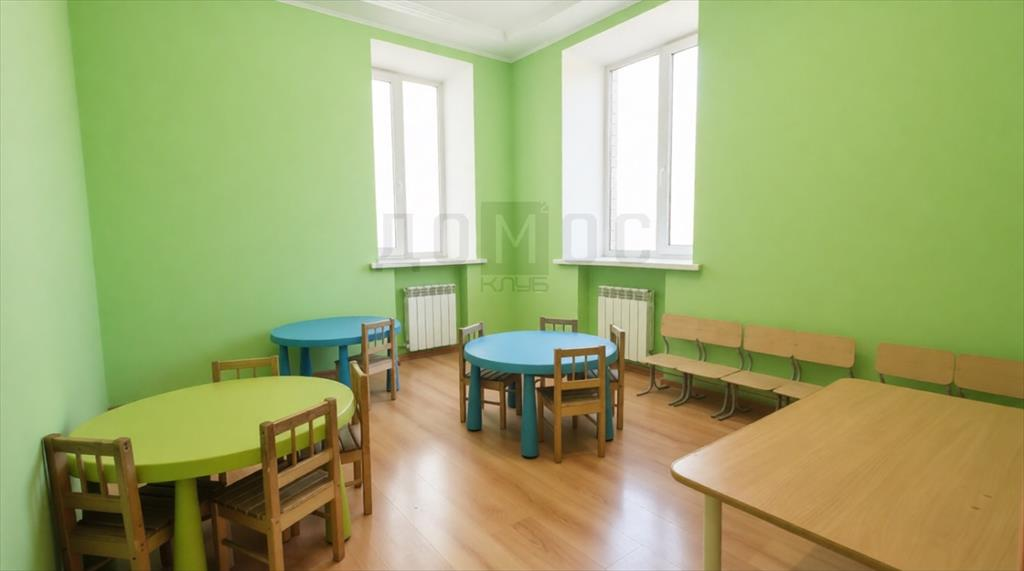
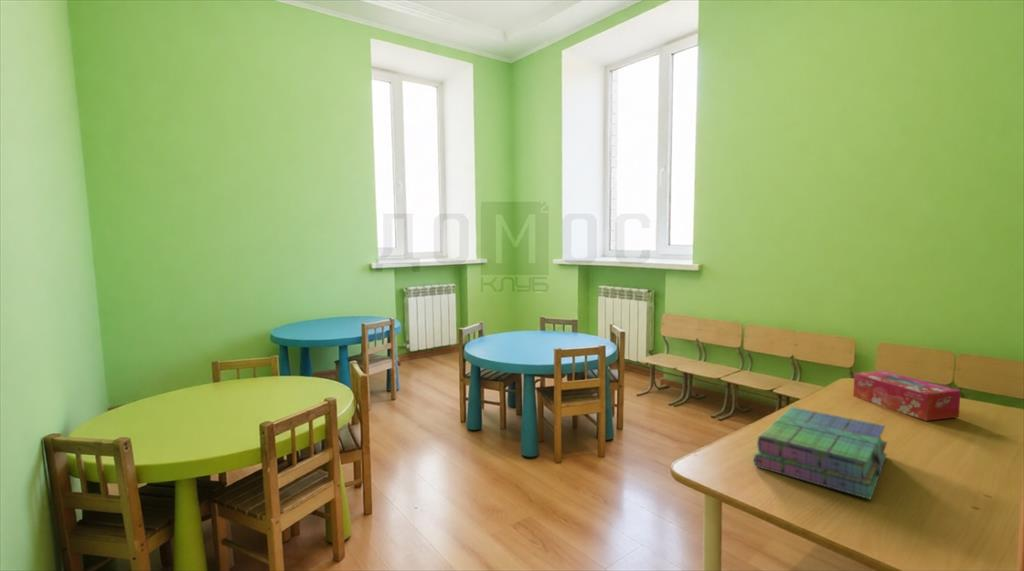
+ stack of books (822, 445)
+ tissue box (903, 393)
